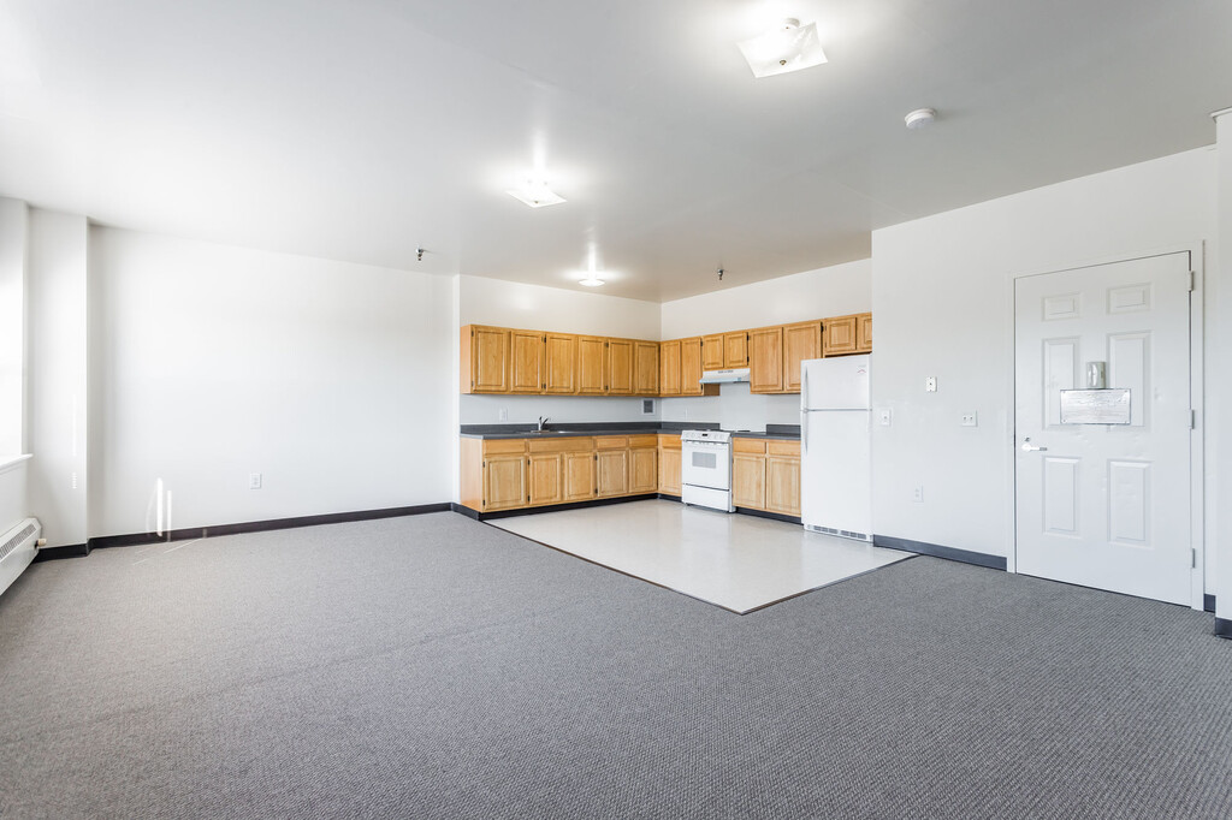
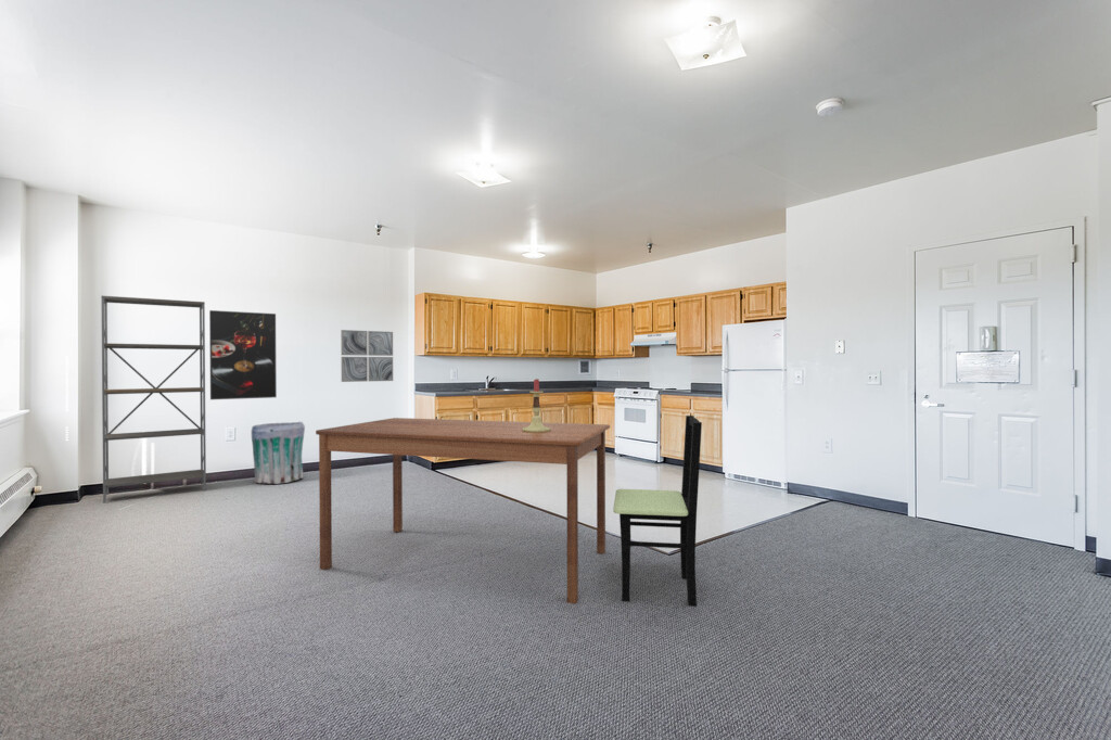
+ shelving unit (155, 392)
+ dining chair (655, 502)
+ dining table (469, 458)
+ wall art (368, 355)
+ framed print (243, 355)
+ trash can (278, 450)
+ candlestick (536, 404)
